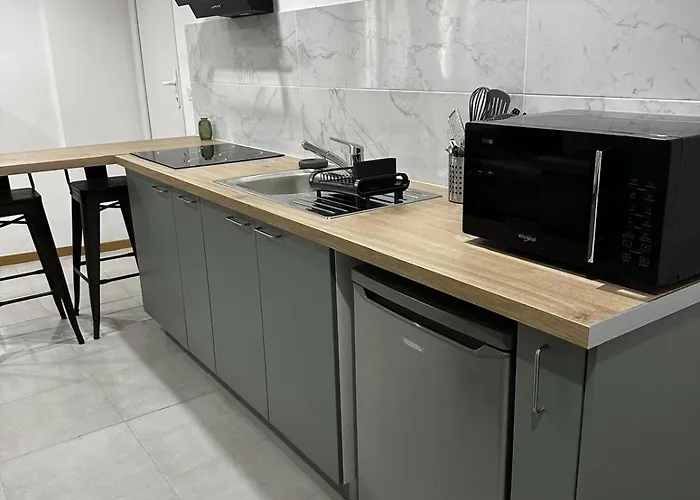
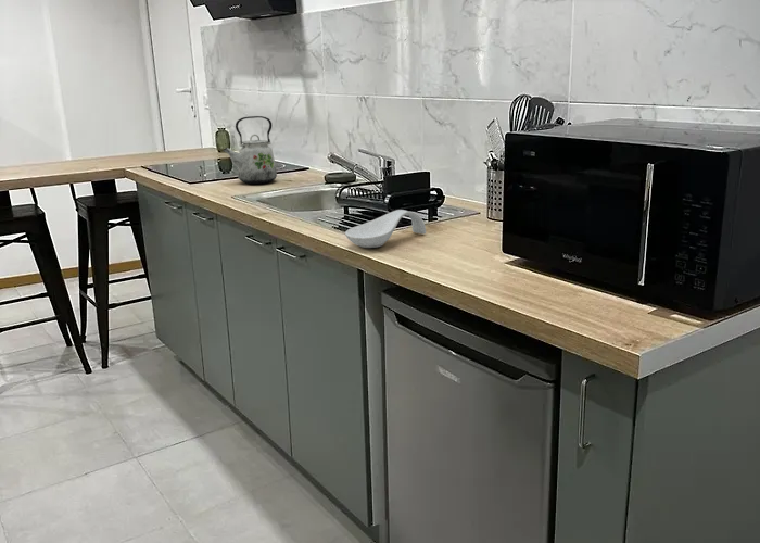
+ kettle (249, 150)
+ spoon rest (387, 227)
